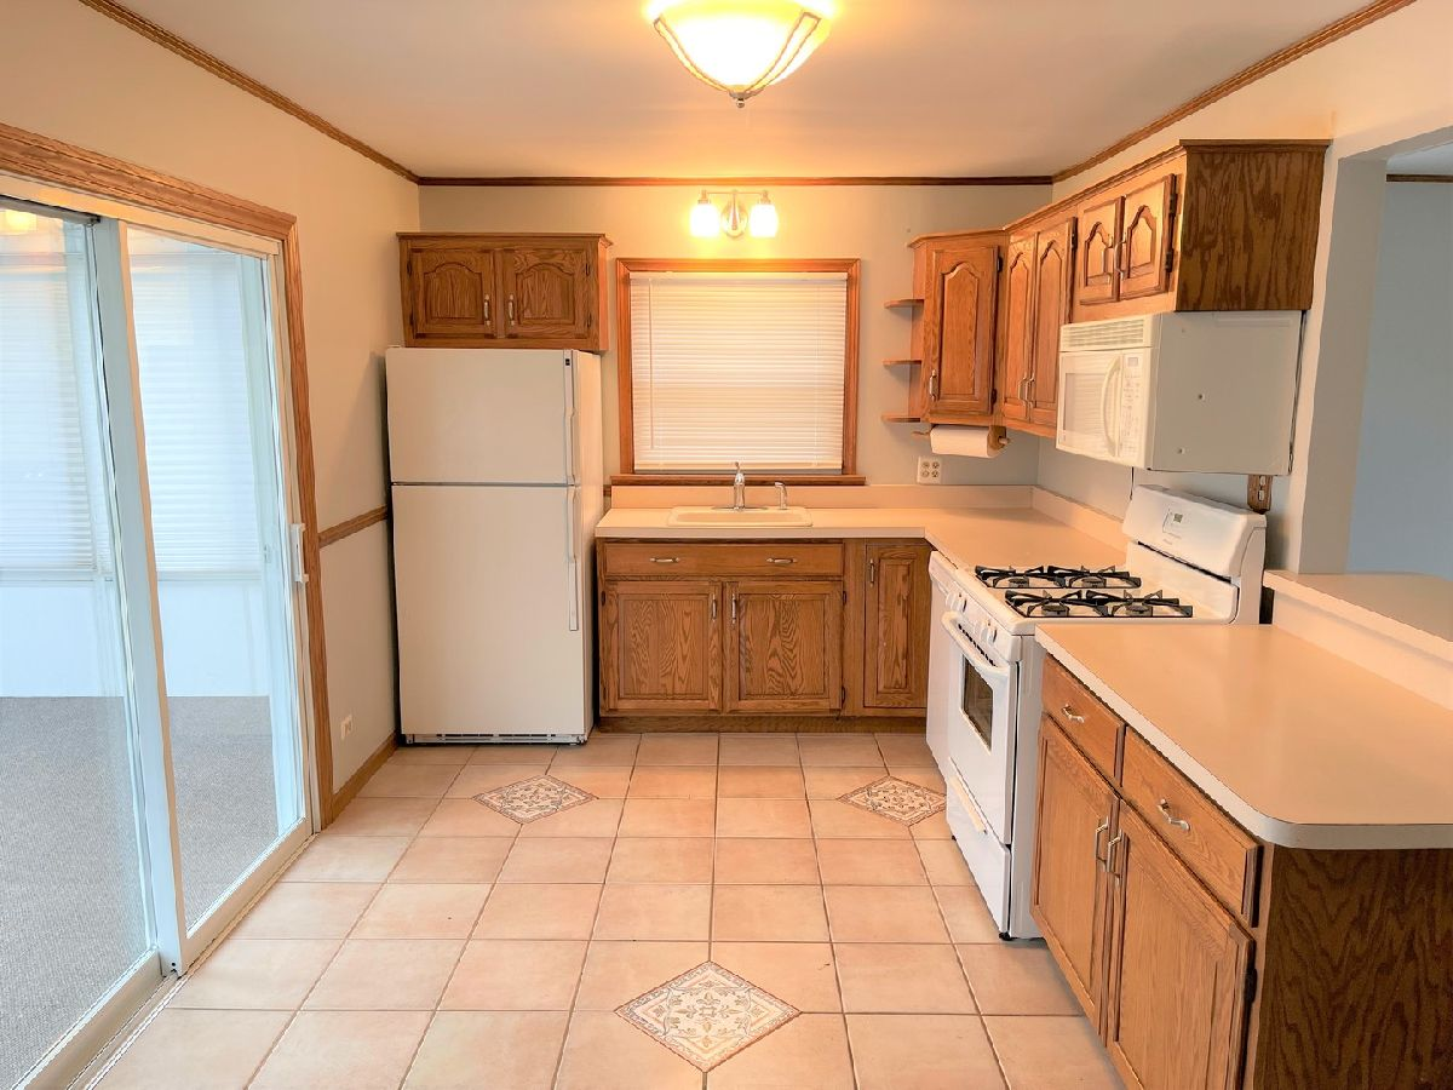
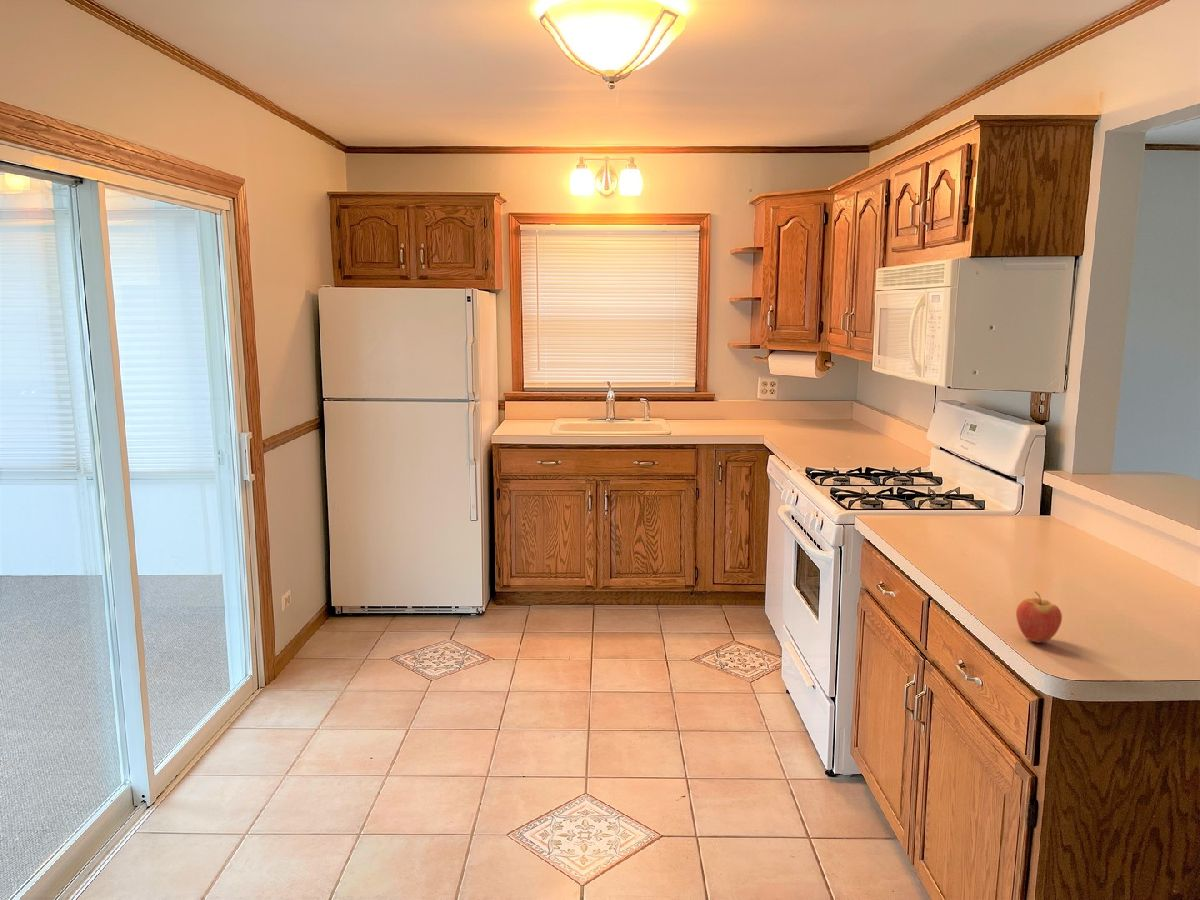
+ fruit (1038, 616)
